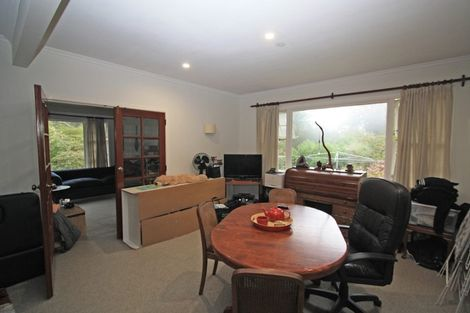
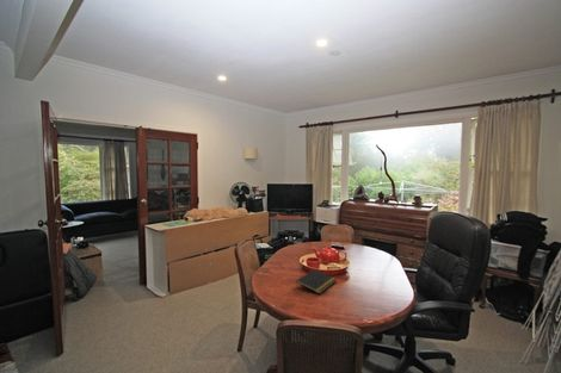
+ notepad (316, 280)
